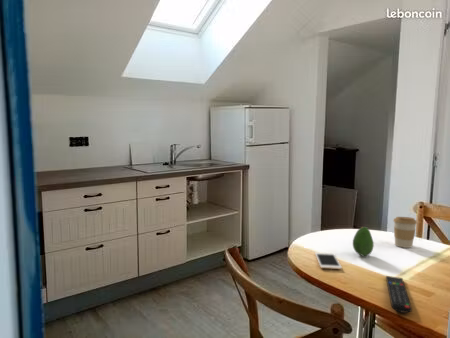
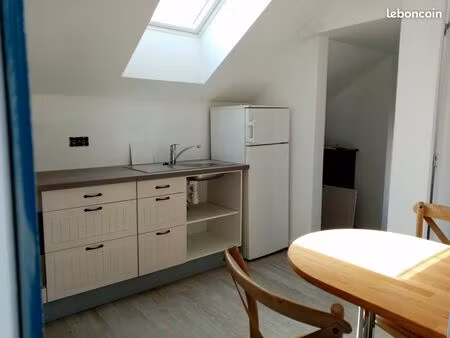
- cell phone (327, 260)
- coffee cup (404, 231)
- remote control (397, 293)
- fruit (363, 241)
